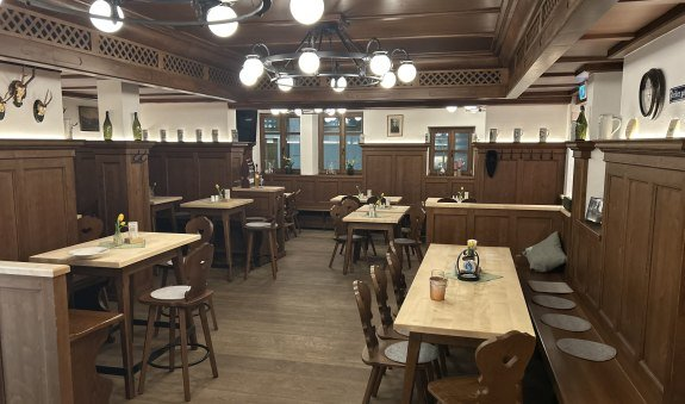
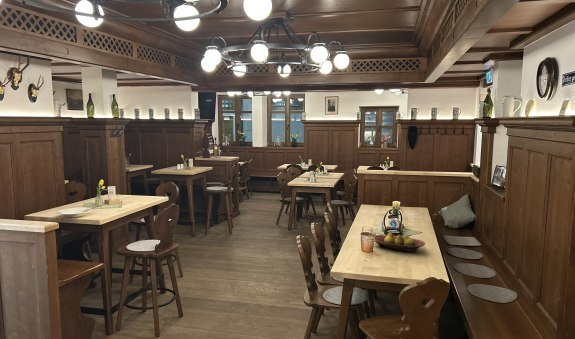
+ fruit bowl (397, 240)
